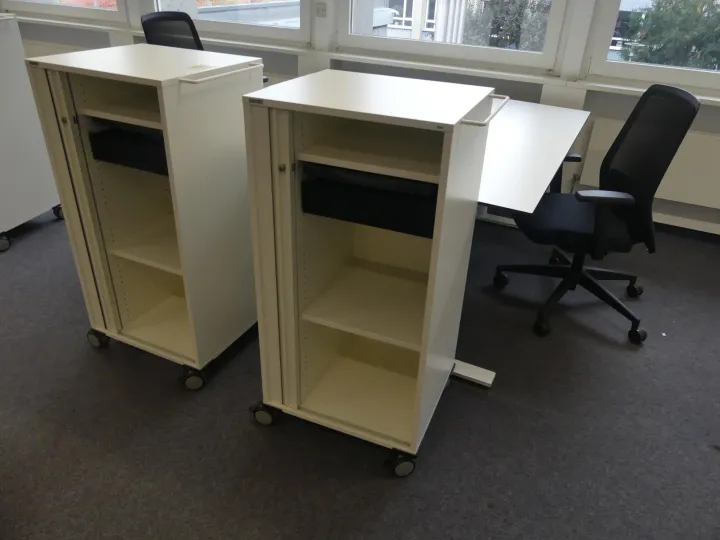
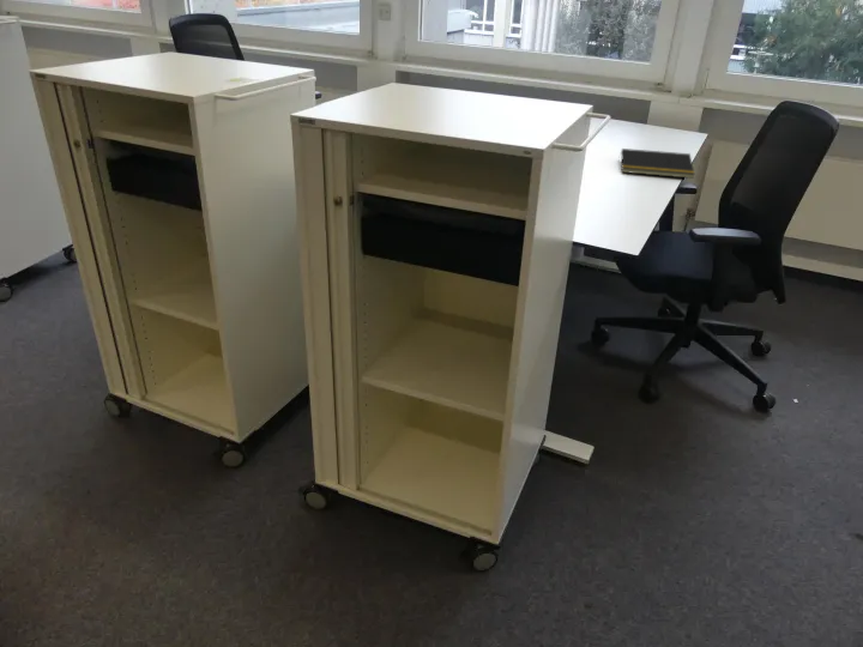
+ notepad (656, 162)
